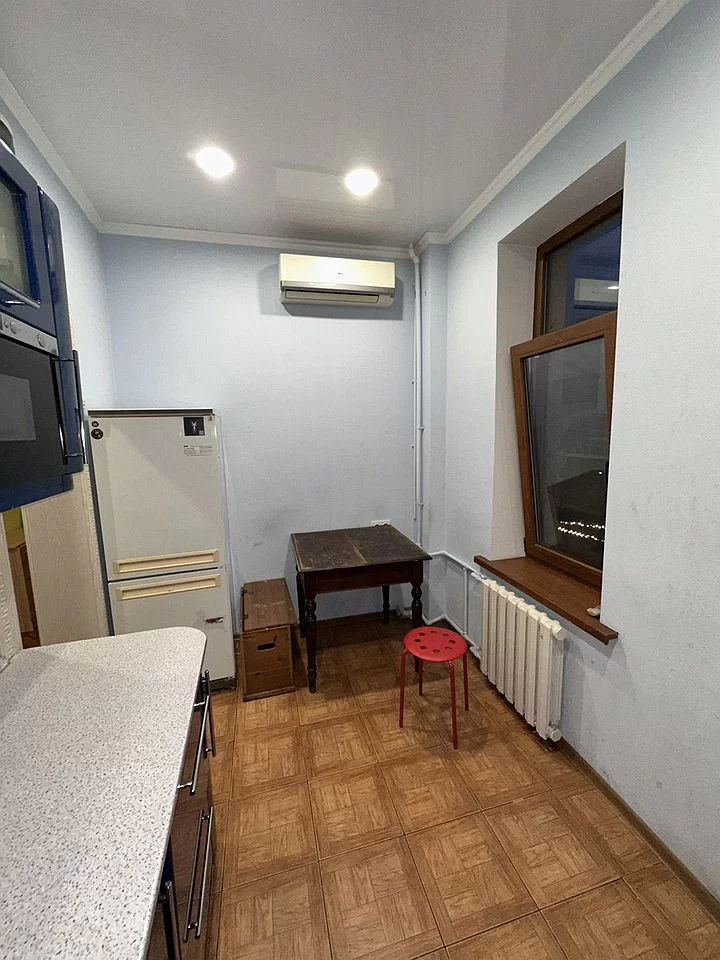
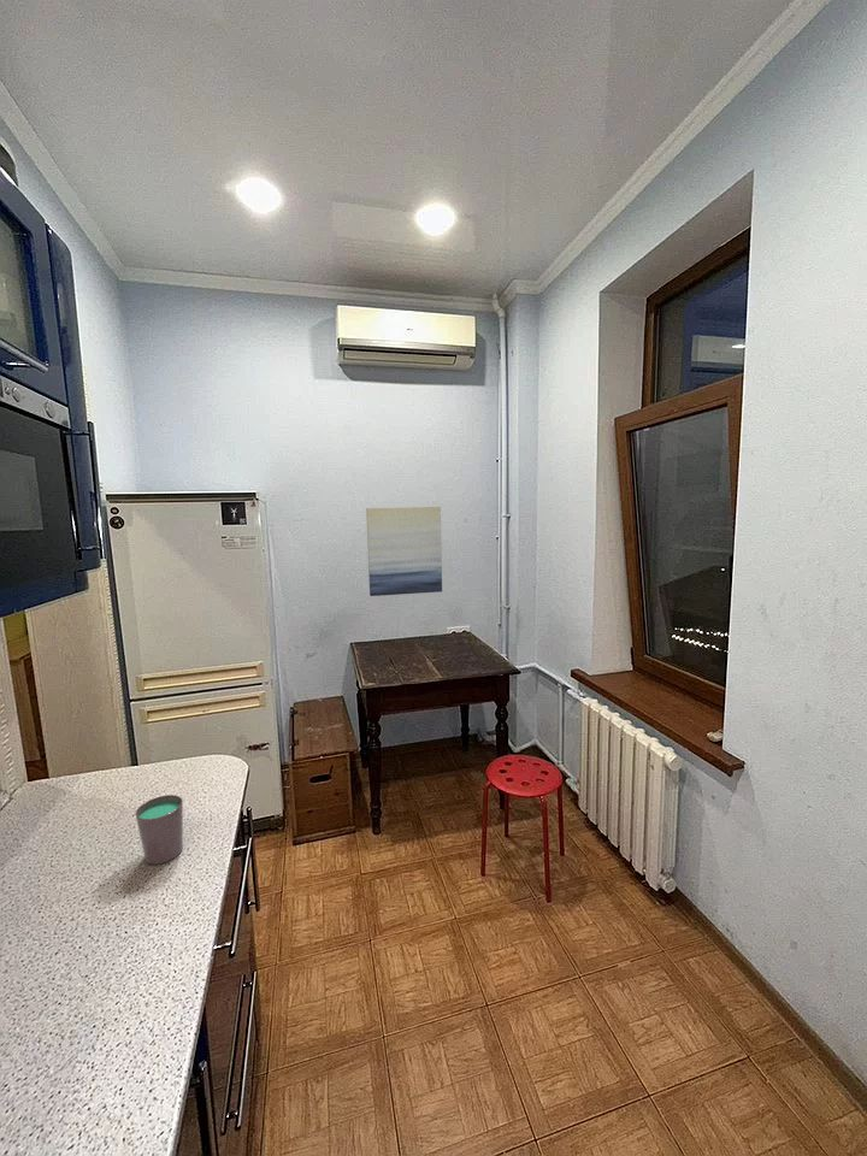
+ wall art (405, 550)
+ cup (161, 830)
